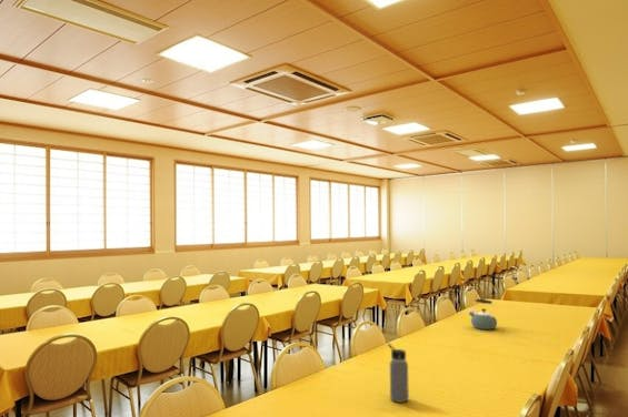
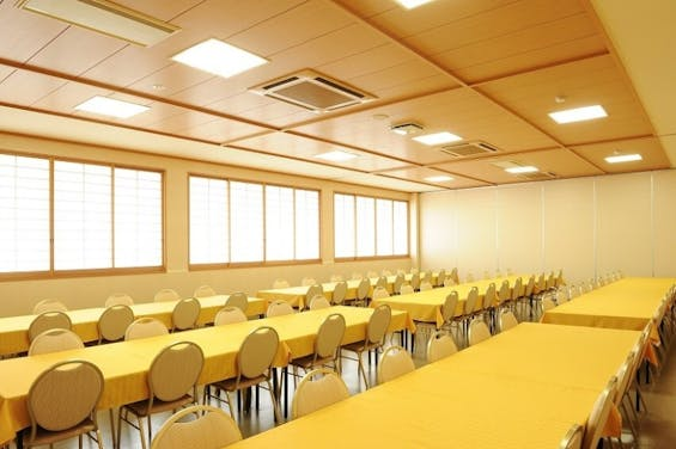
- kettle (481, 313)
- water bottle (398, 372)
